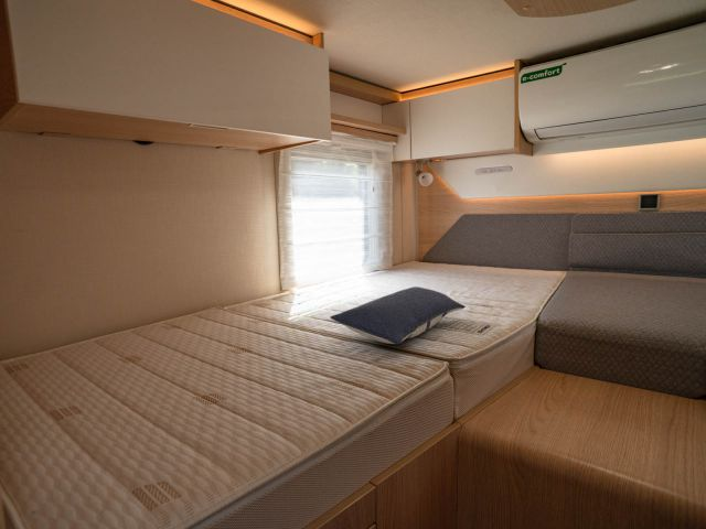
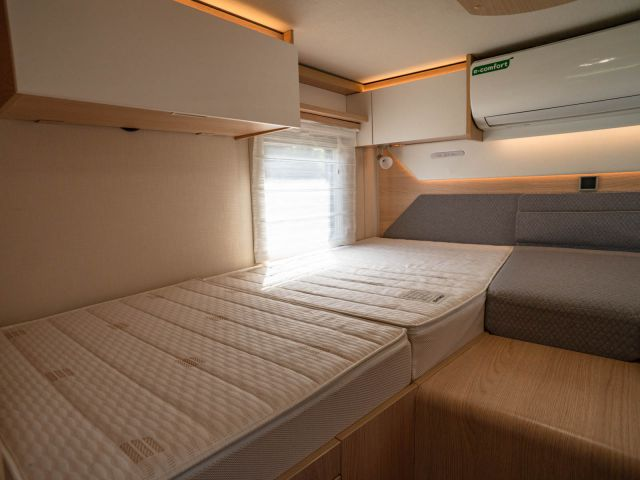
- pillow (404, 312)
